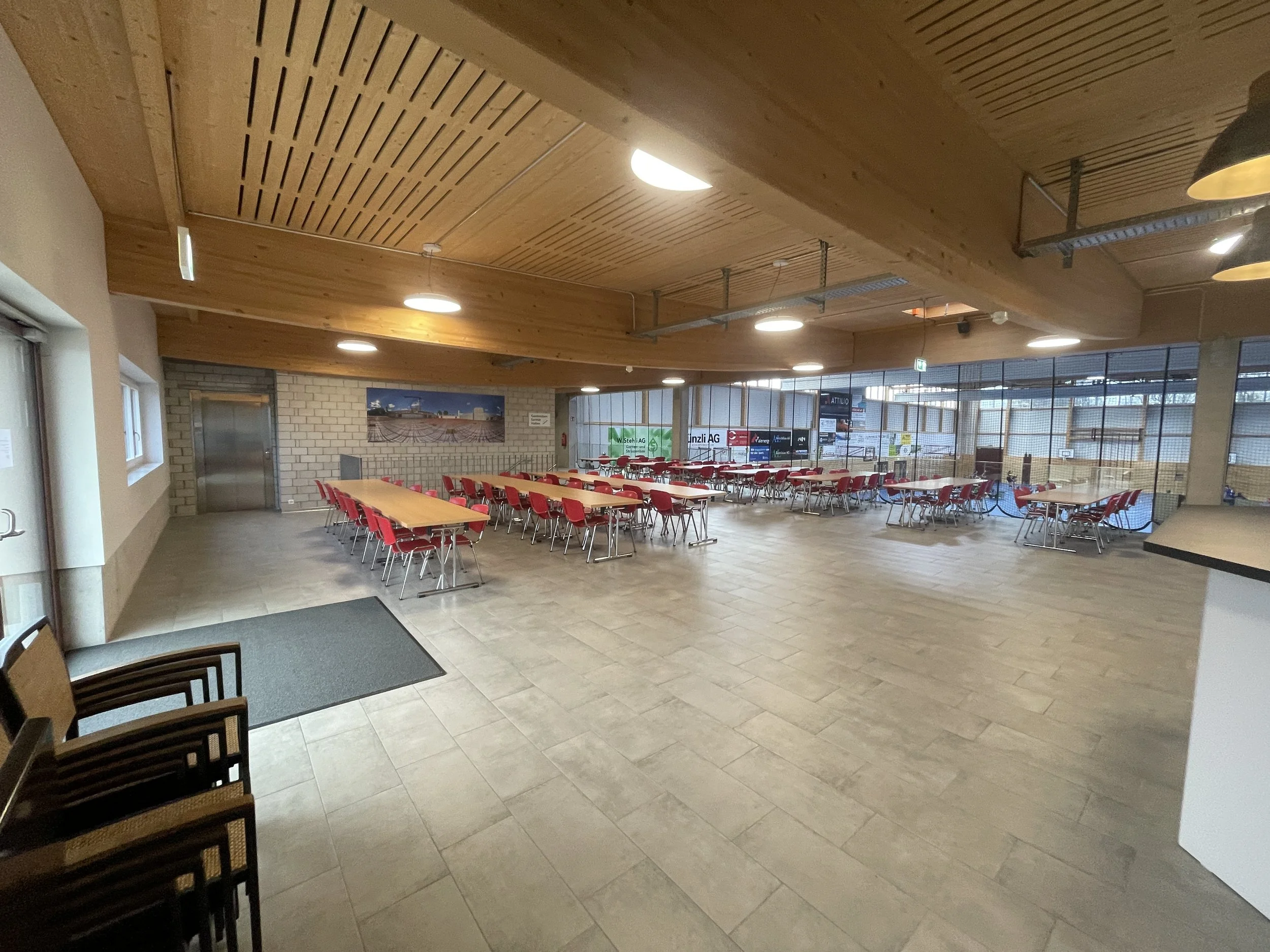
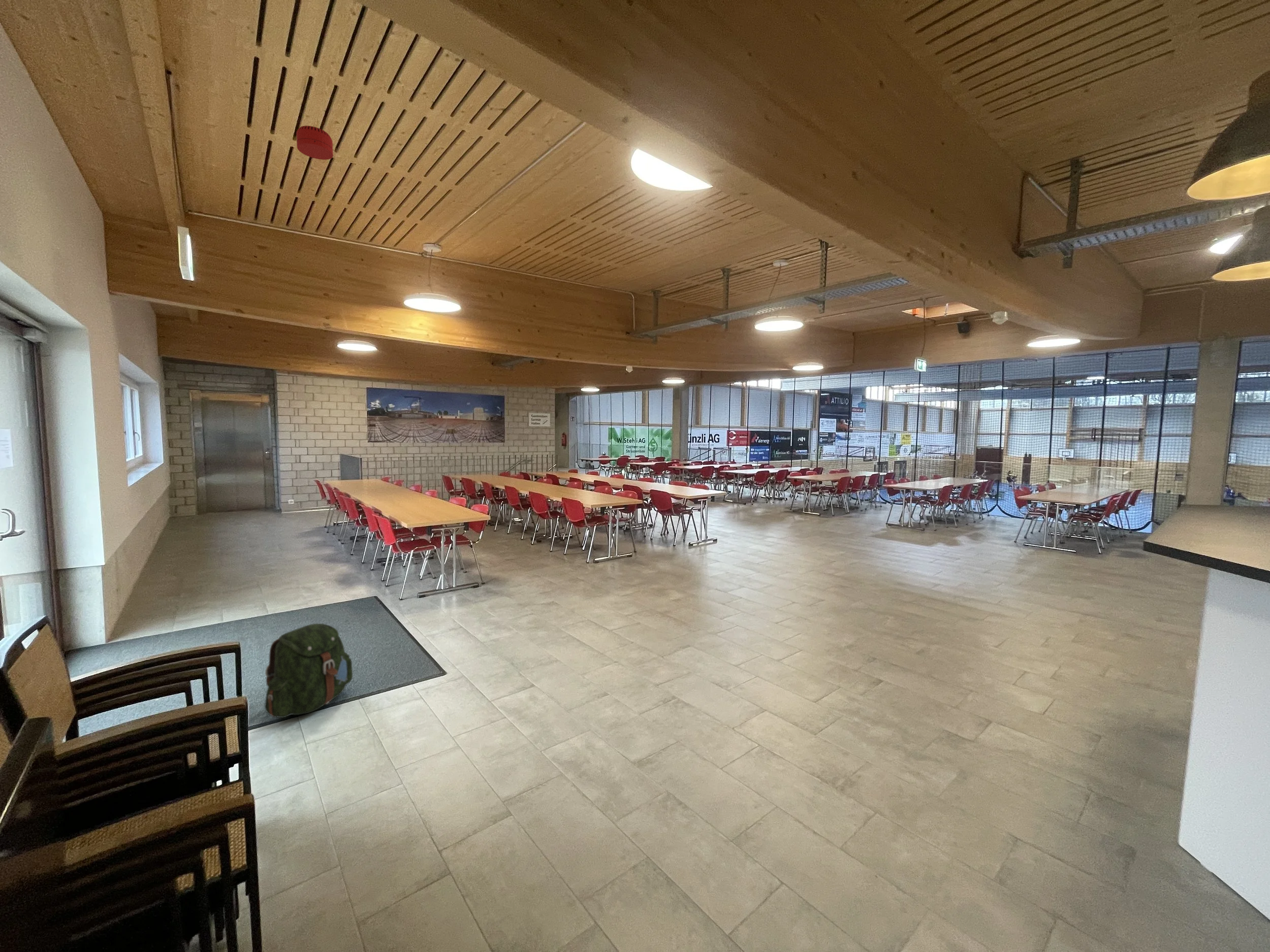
+ backpack (308, 667)
+ smoke detector (314, 142)
